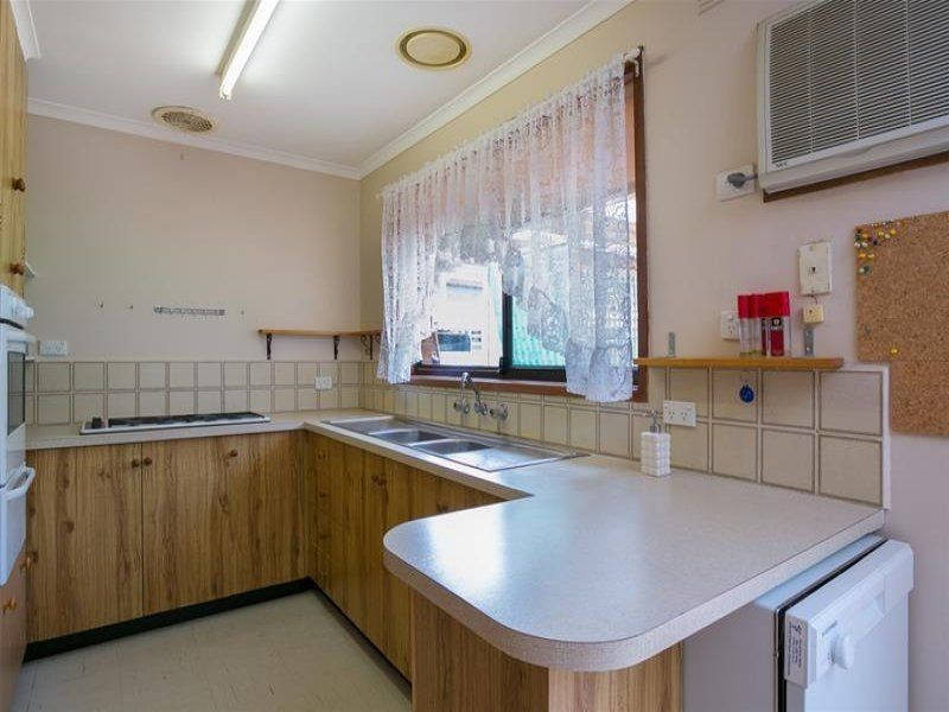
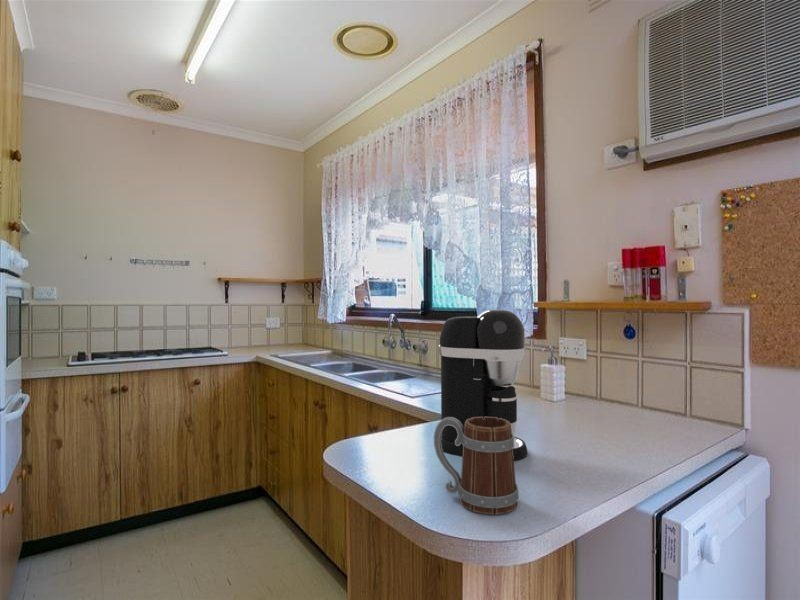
+ mug (475, 459)
+ coffee maker (481, 379)
